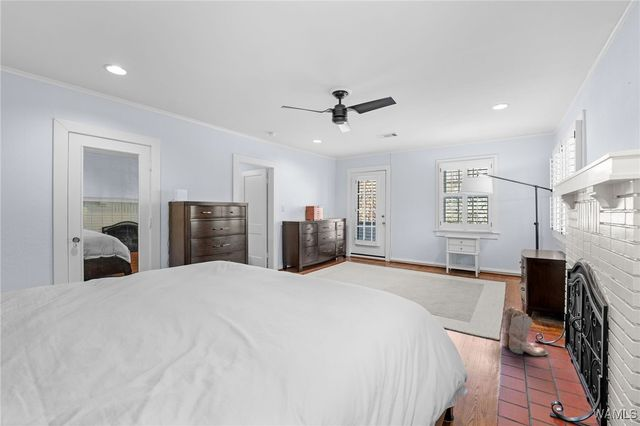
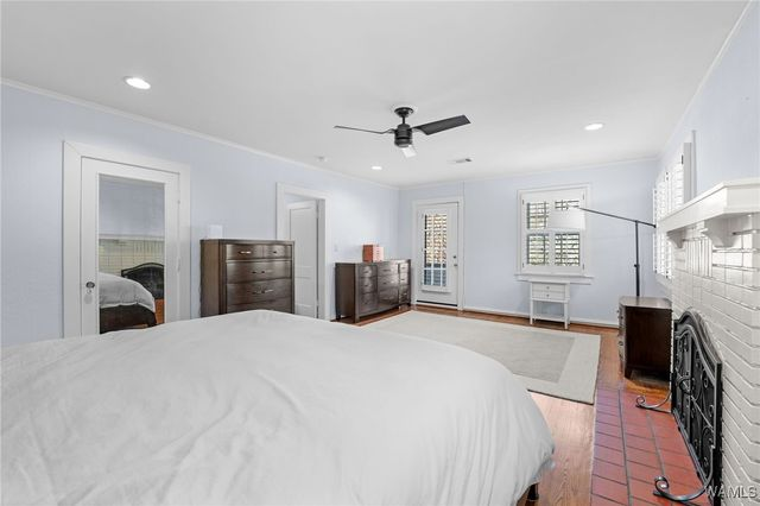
- boots (524, 329)
